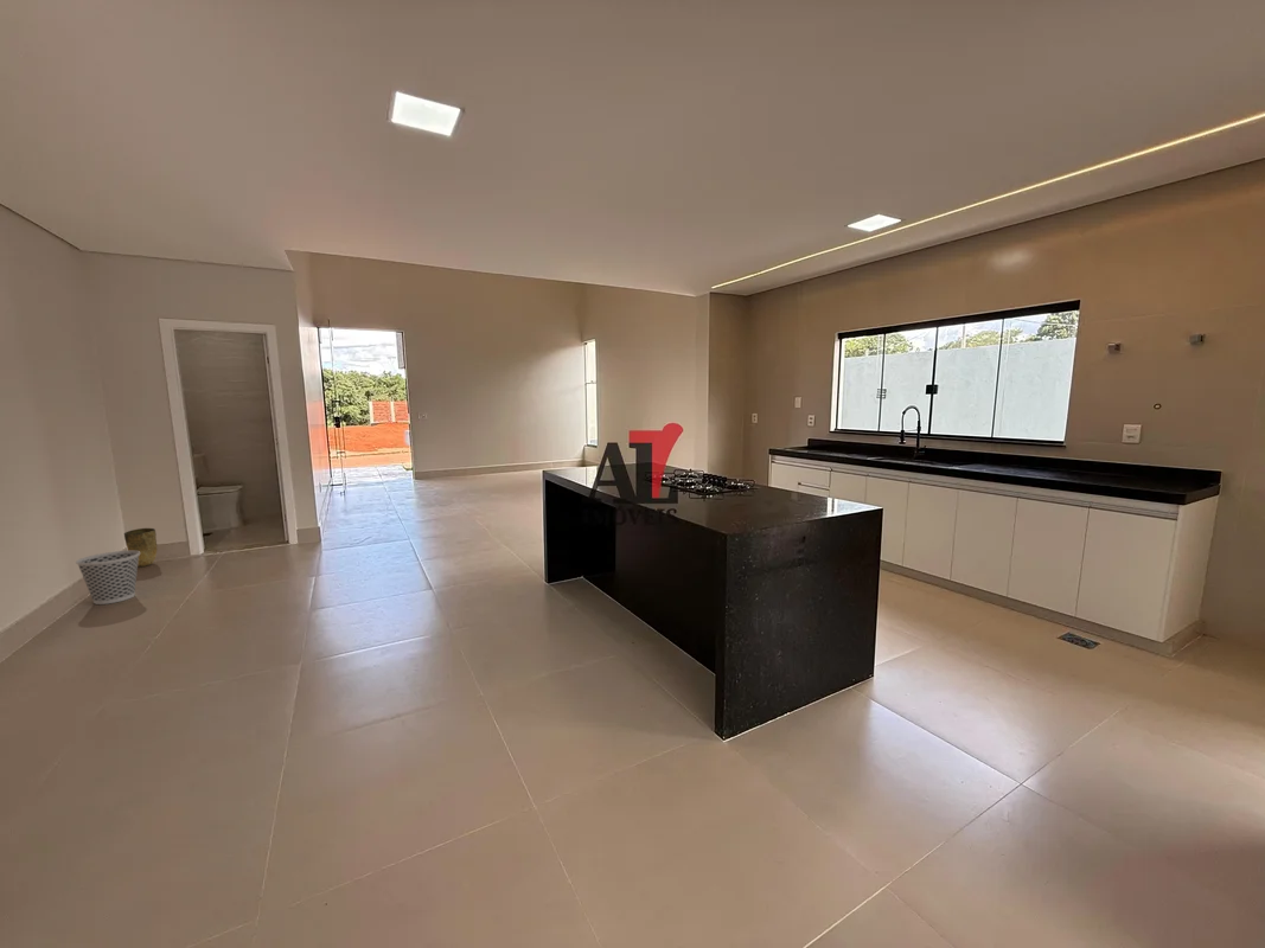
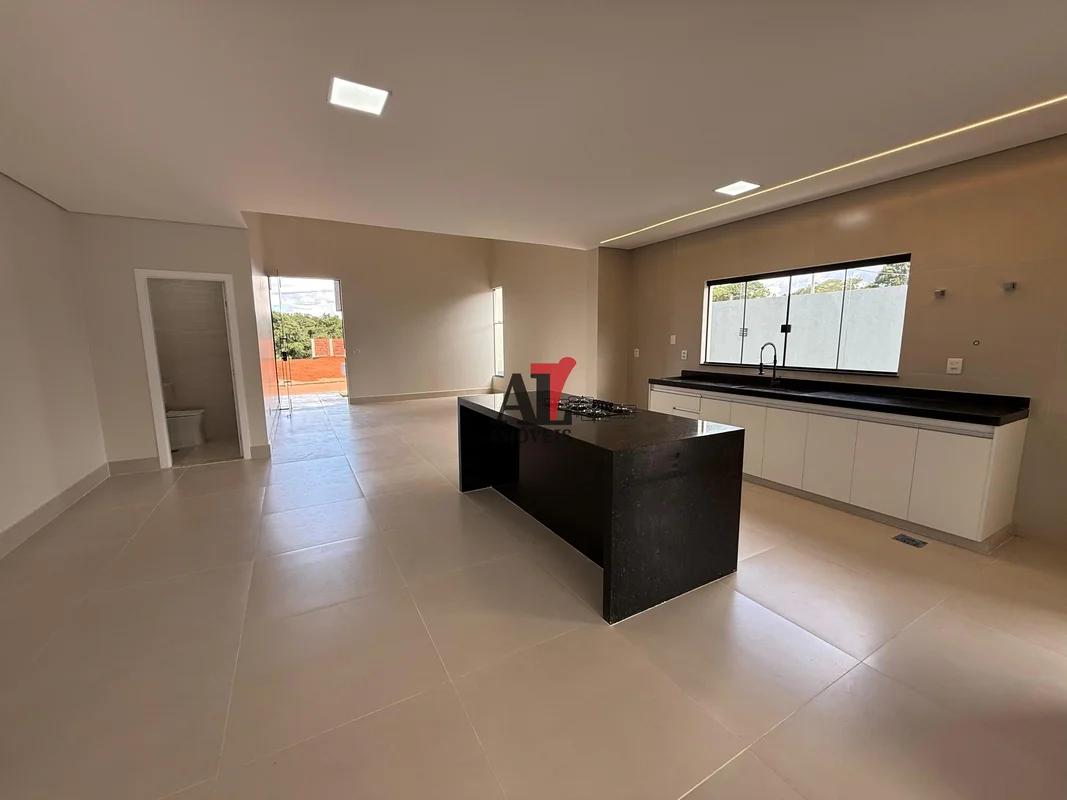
- wastebasket (111, 577)
- vase (141, 547)
